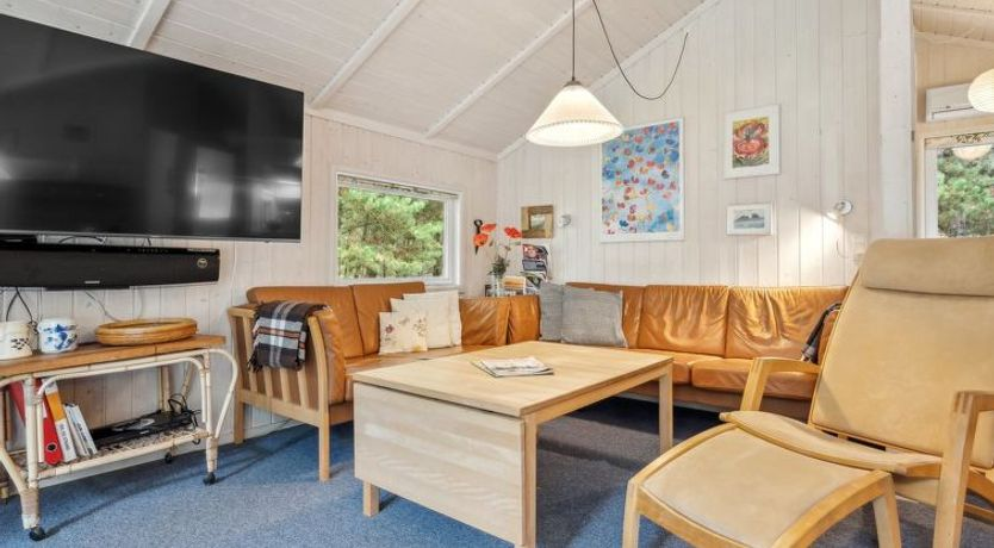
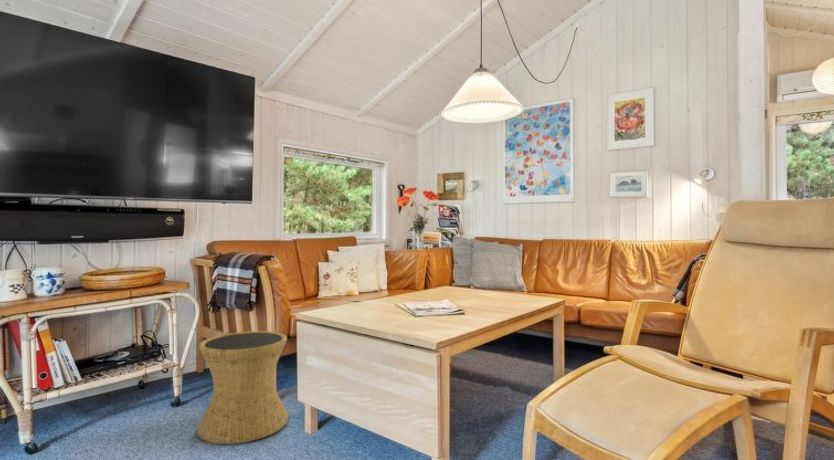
+ side table (244, 382)
